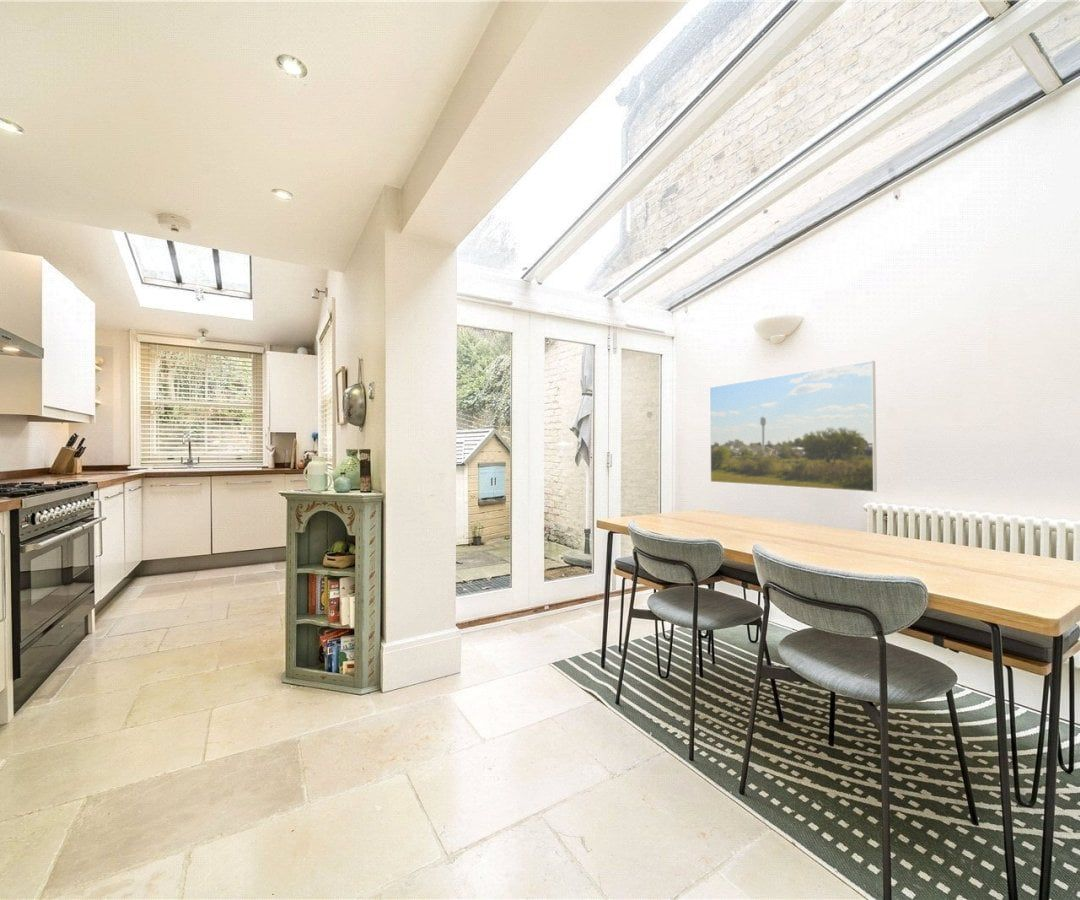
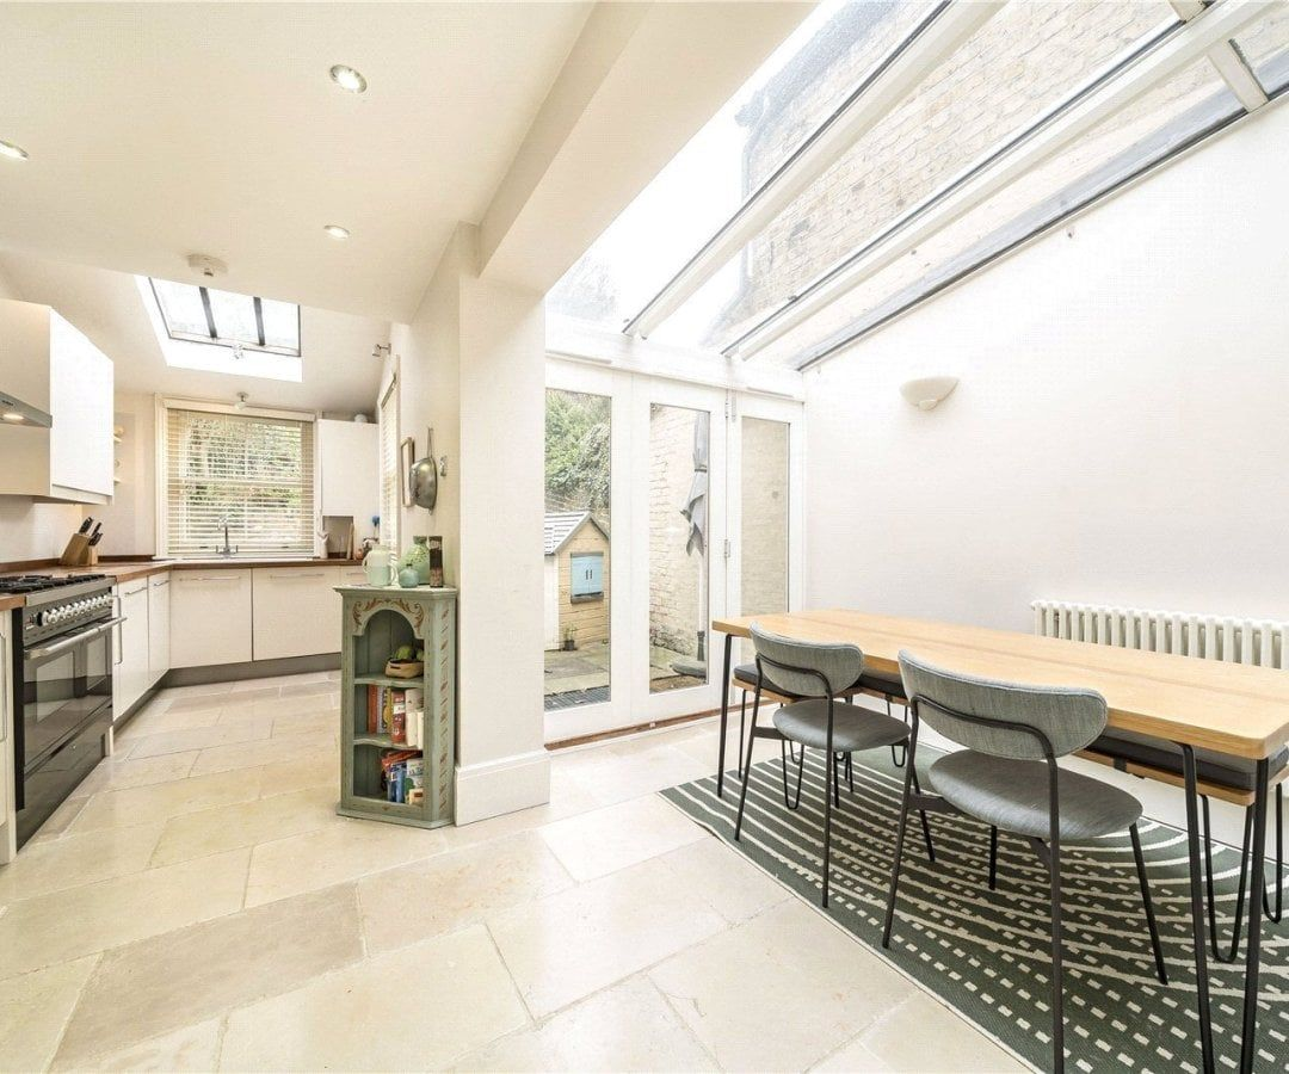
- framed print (779, 431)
